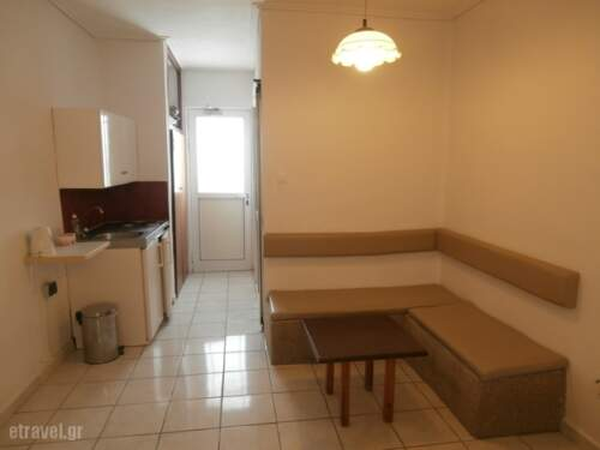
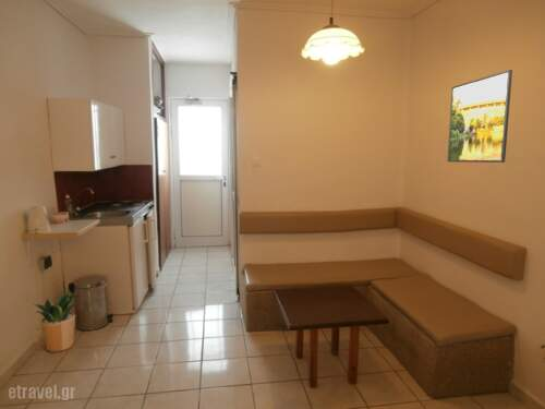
+ potted plant (61, 321)
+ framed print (475, 121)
